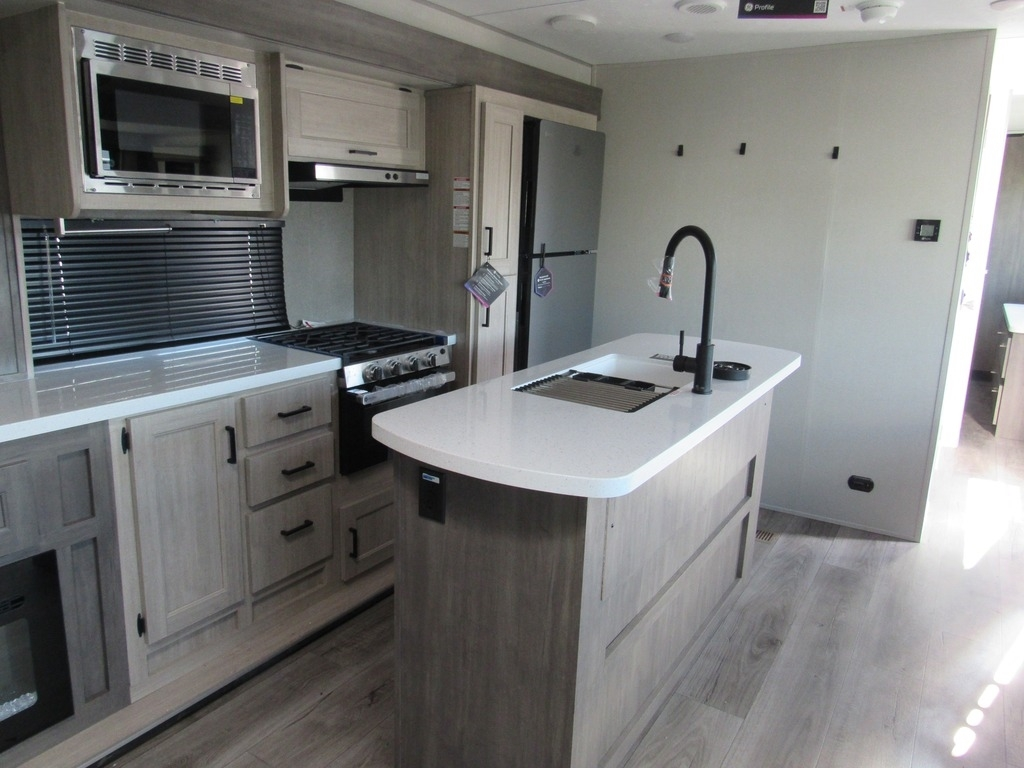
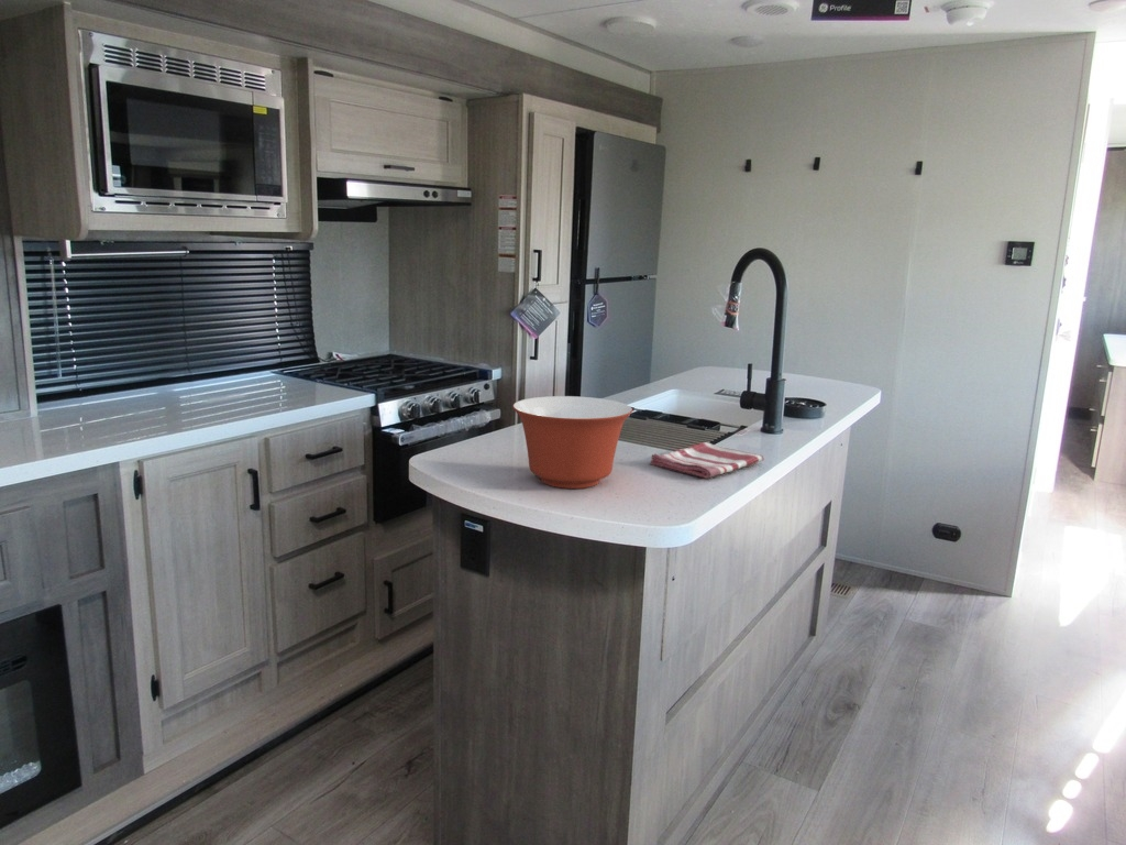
+ dish towel (707, 458)
+ mixing bowl (571, 443)
